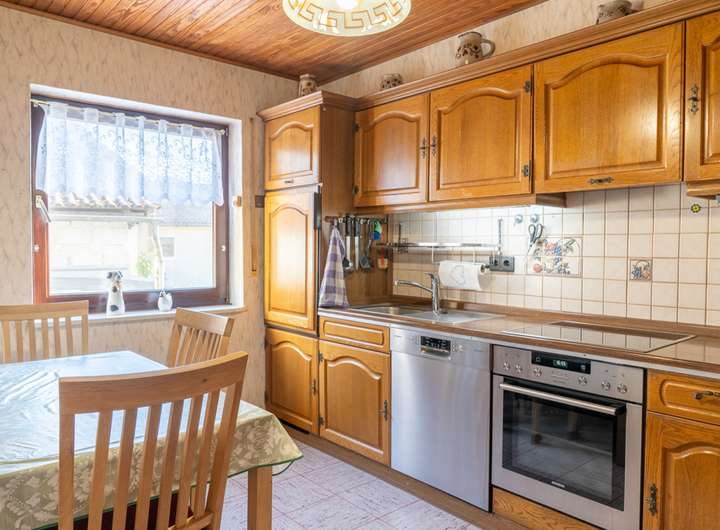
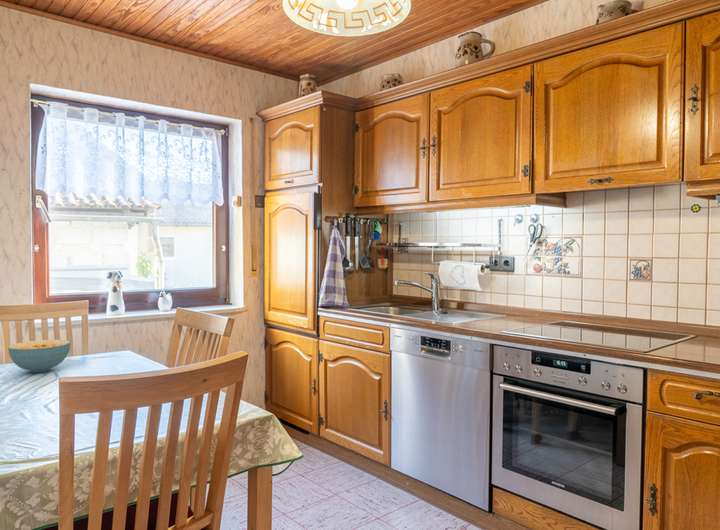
+ cereal bowl (40, 357)
